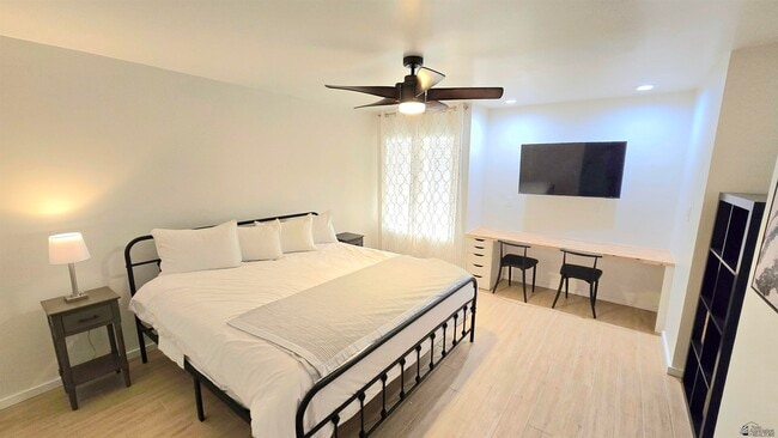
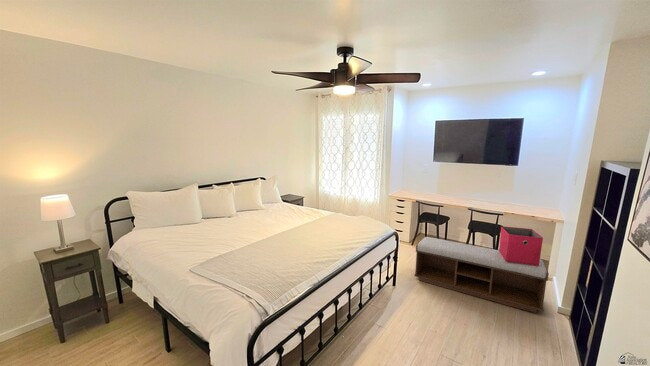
+ storage bin (519, 244)
+ bench (474, 269)
